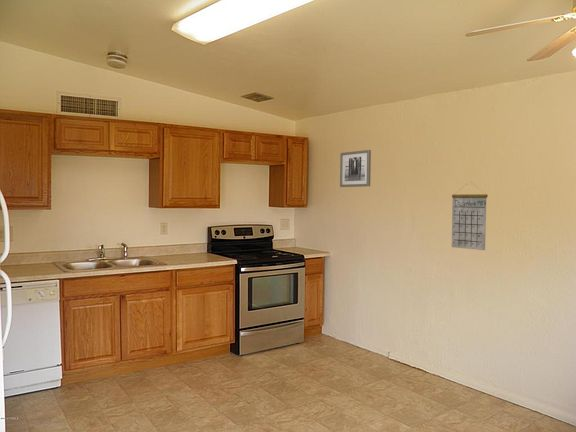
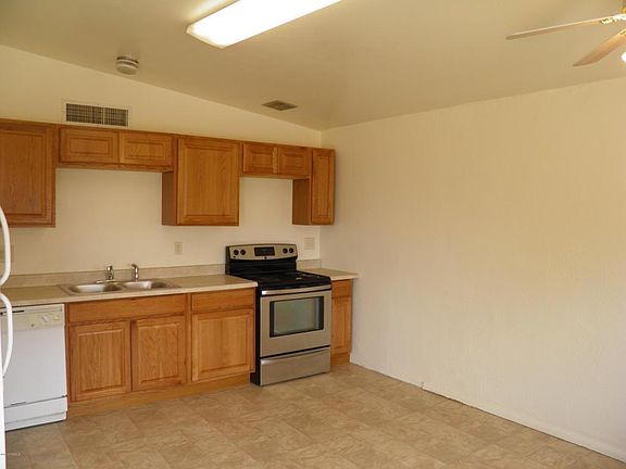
- wall art (354, 169)
- calendar (468, 215)
